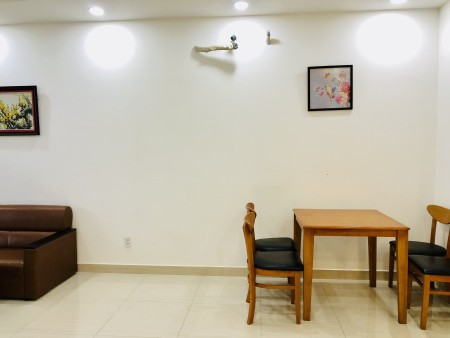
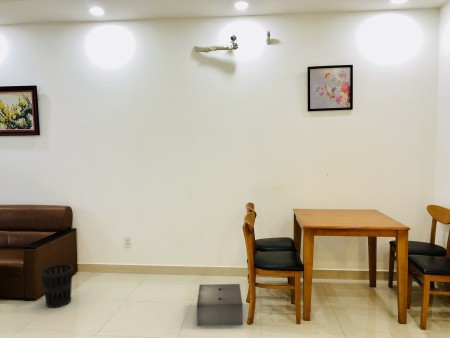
+ speaker (219, 303)
+ wastebasket (57, 285)
